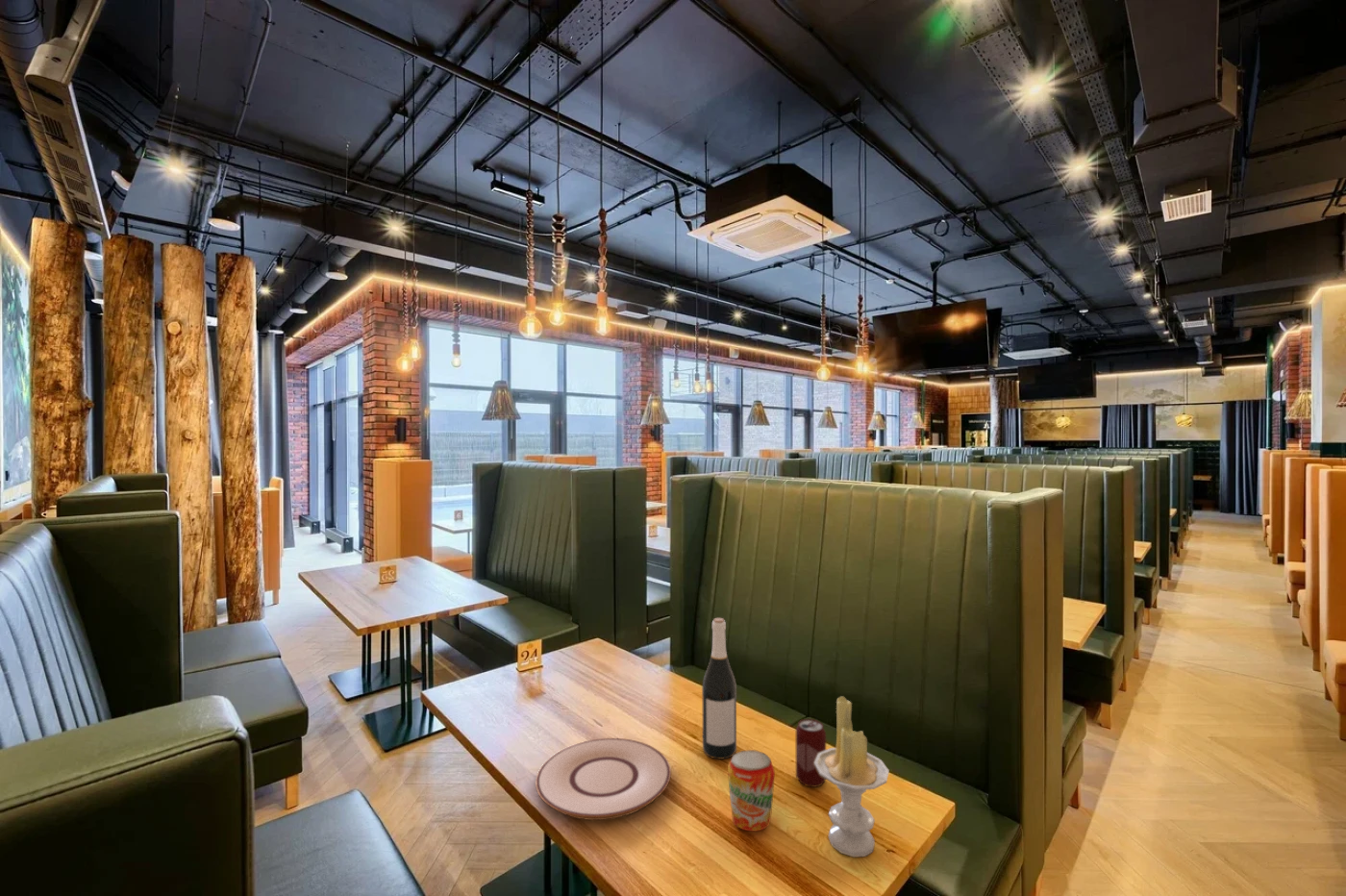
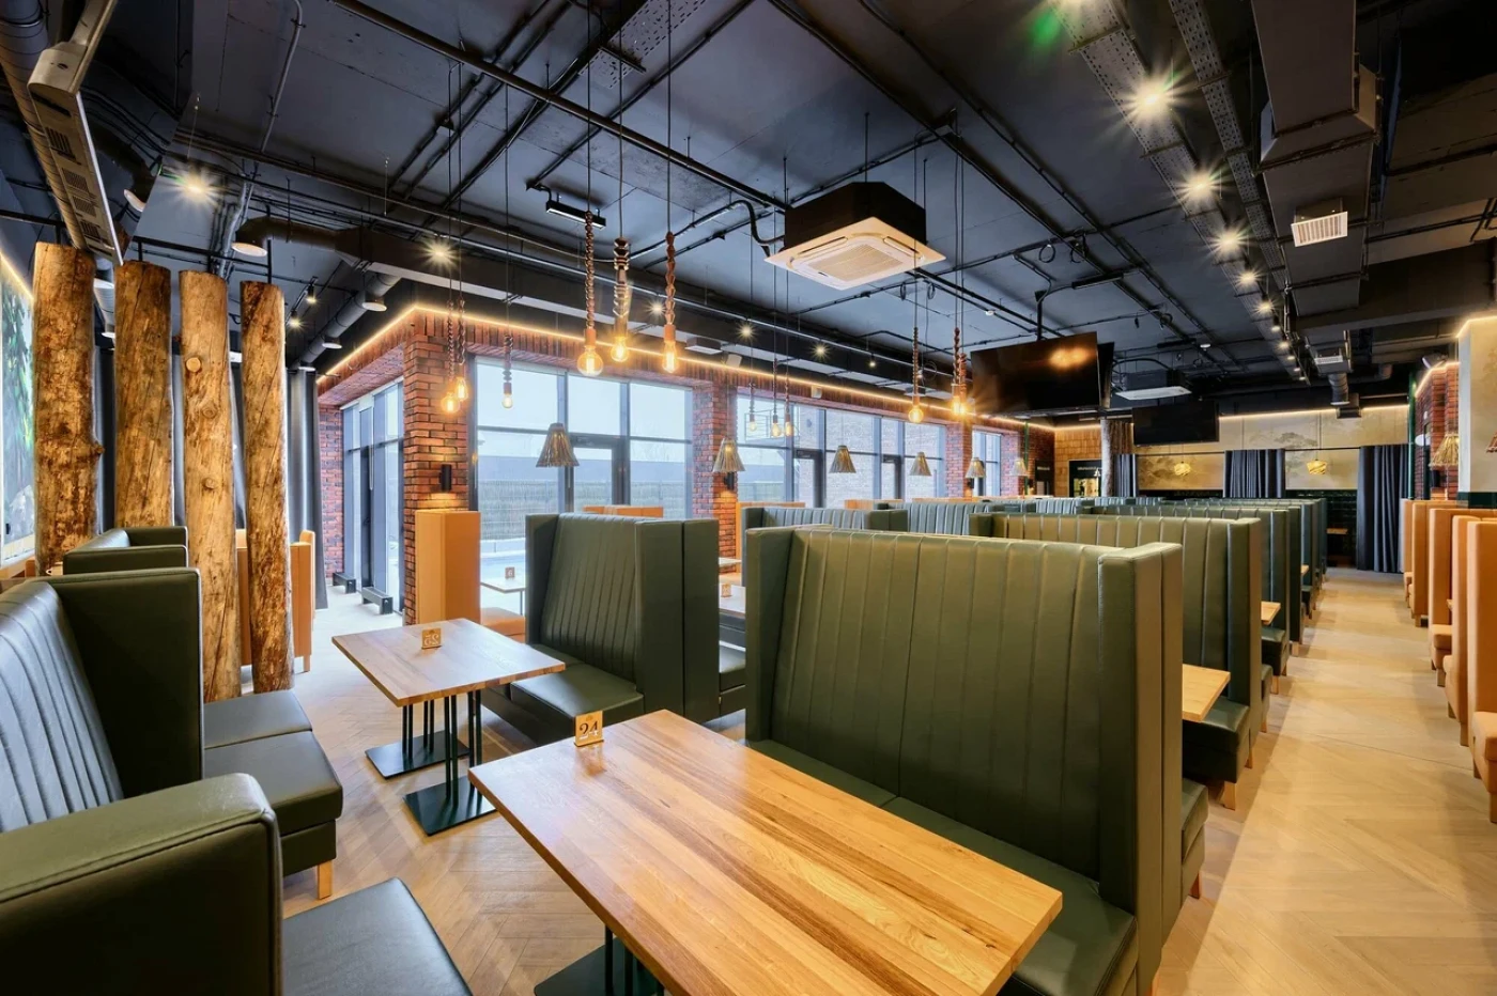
- plate (604, 776)
- candle (851, 771)
- beverage can (751, 790)
- wine bottle (719, 684)
- beverage can (810, 751)
